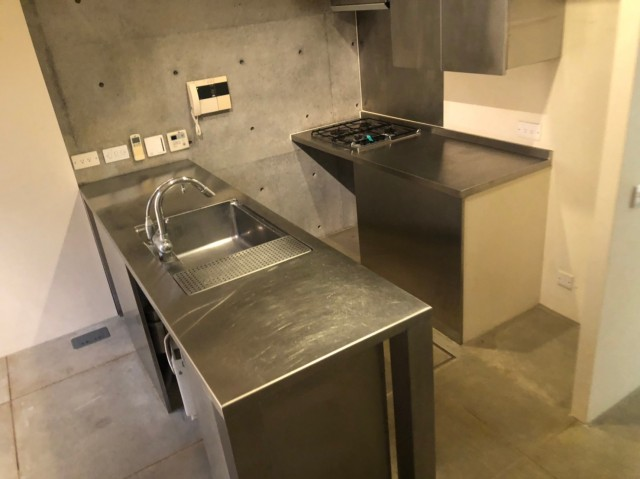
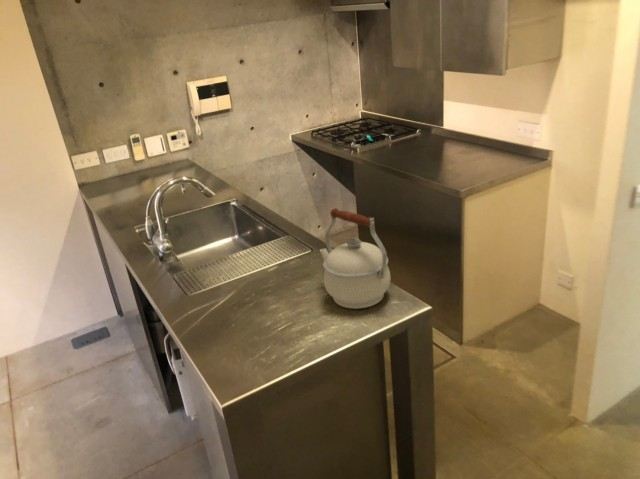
+ kettle (350, 254)
